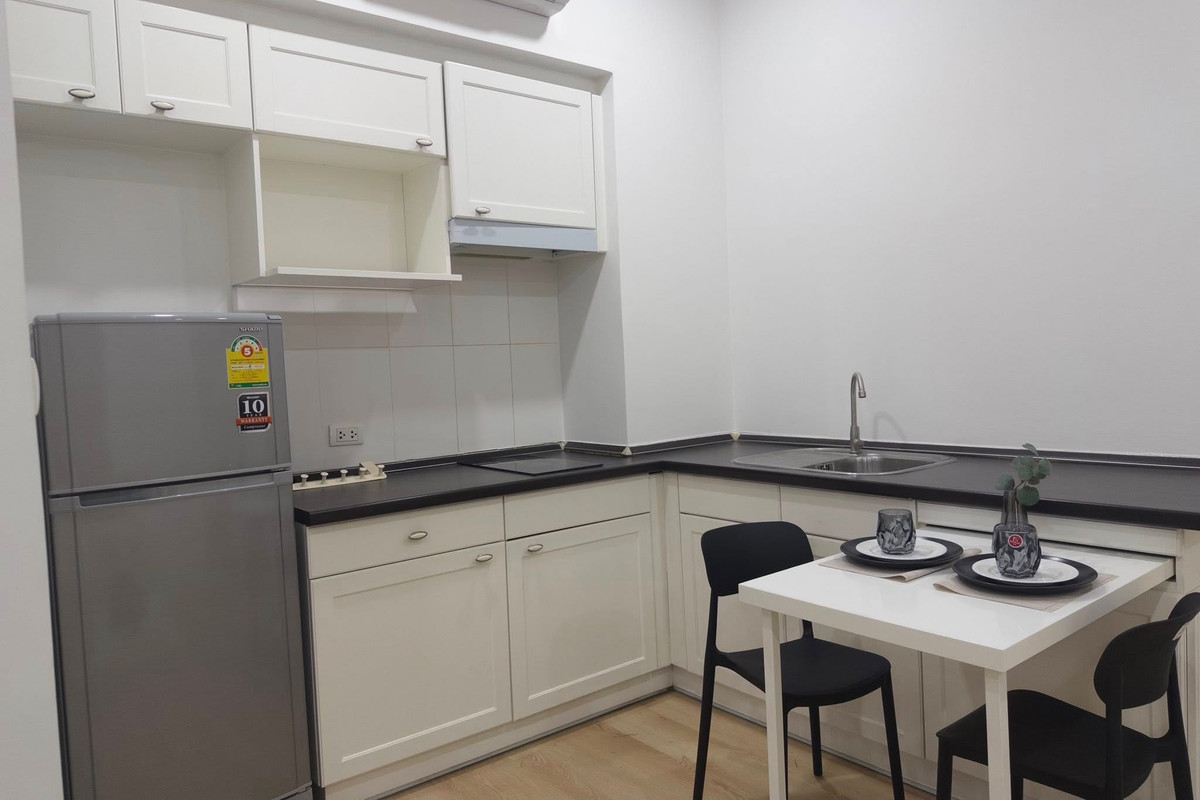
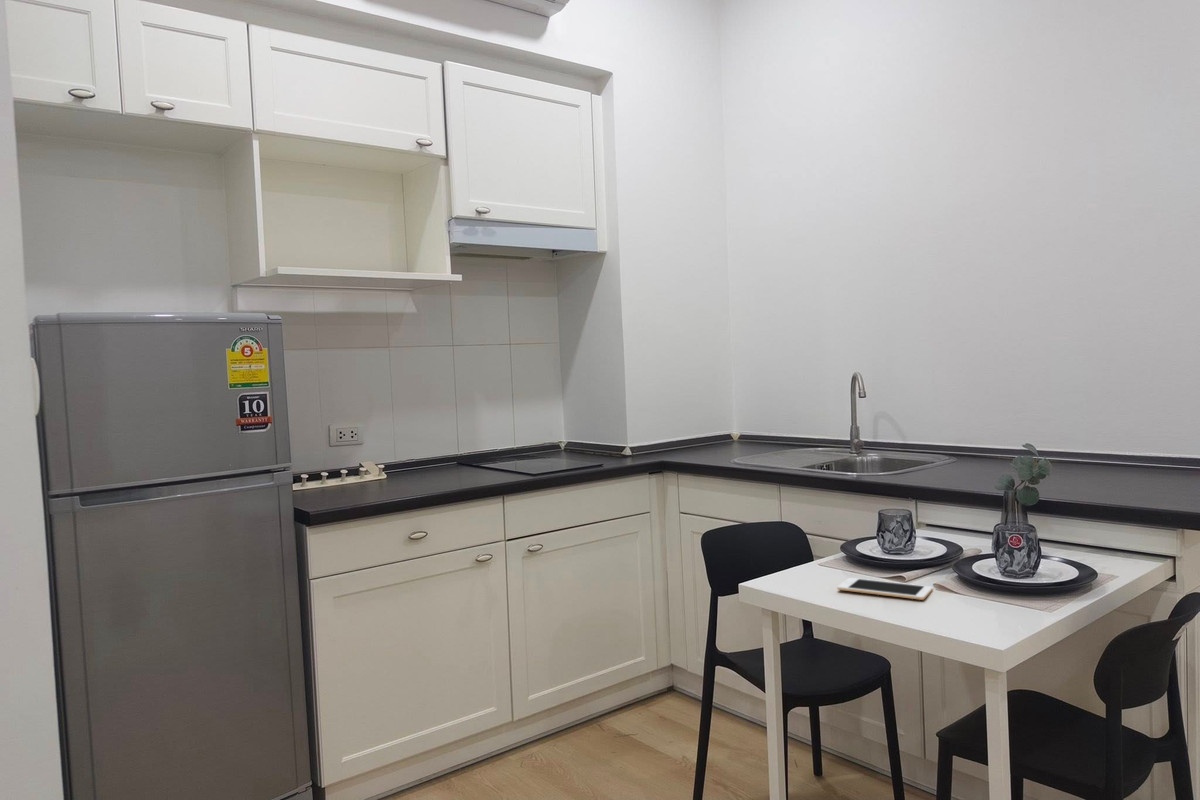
+ cell phone (884, 588)
